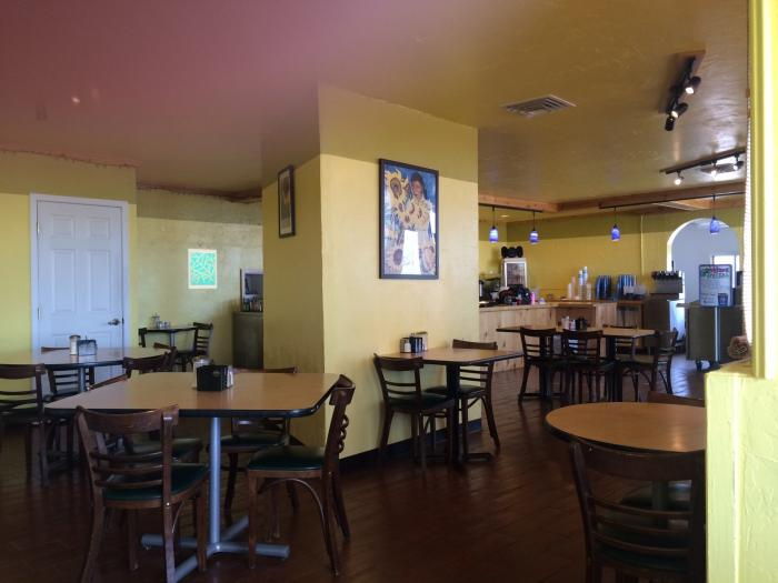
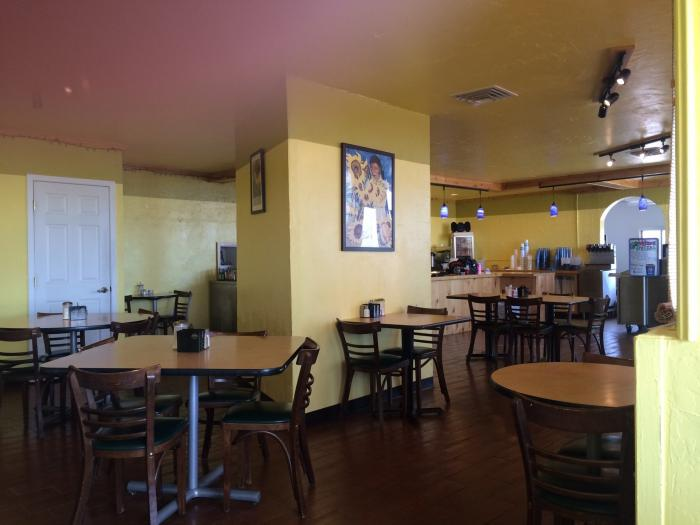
- wall art (202, 269)
